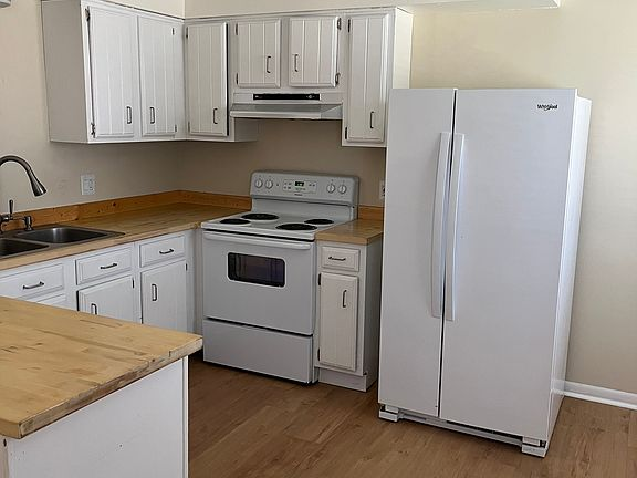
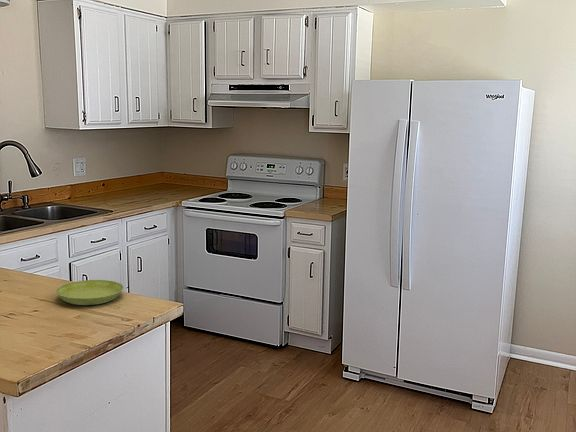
+ saucer (90, 293)
